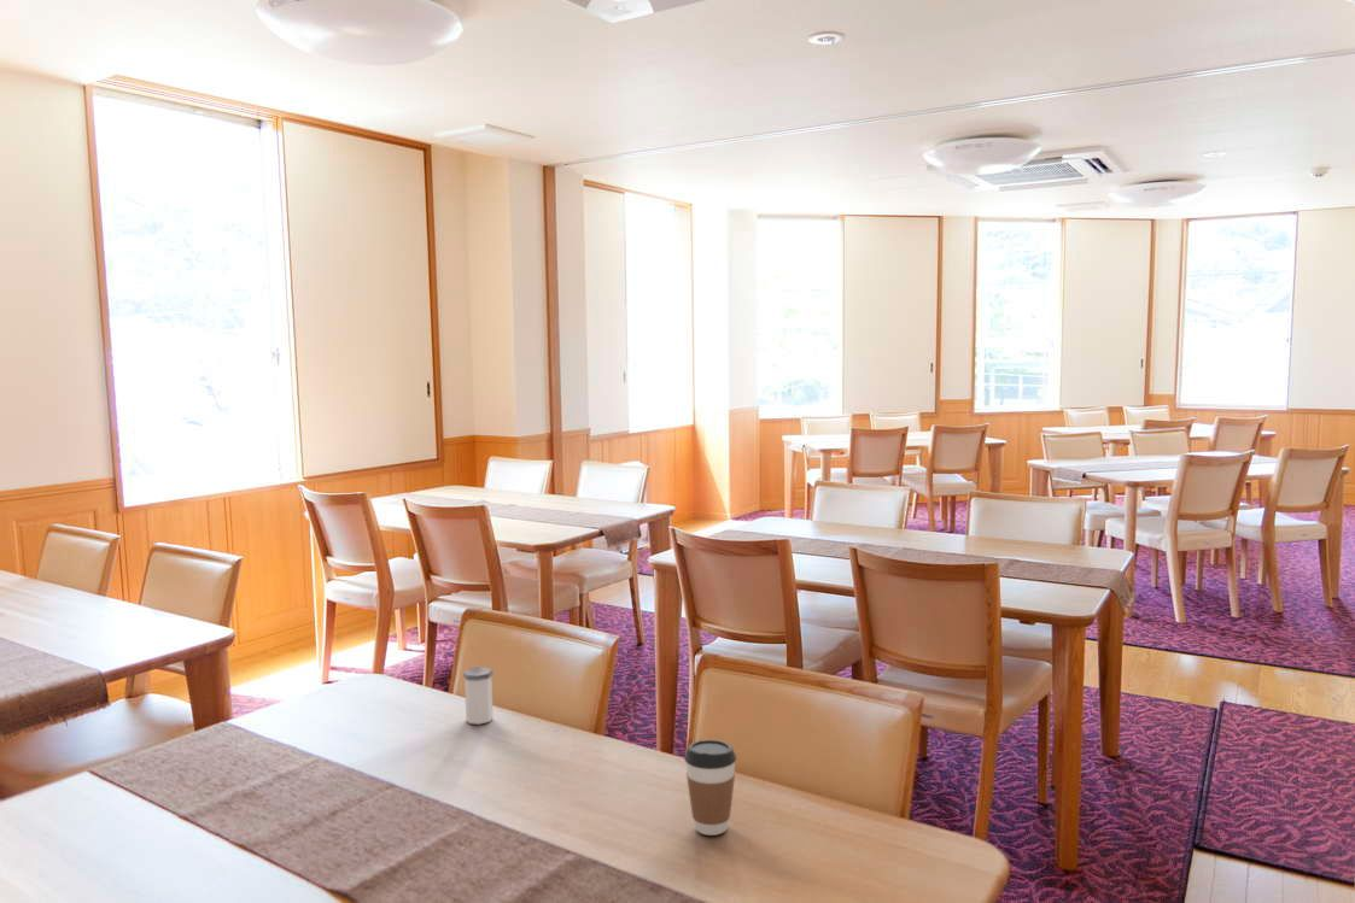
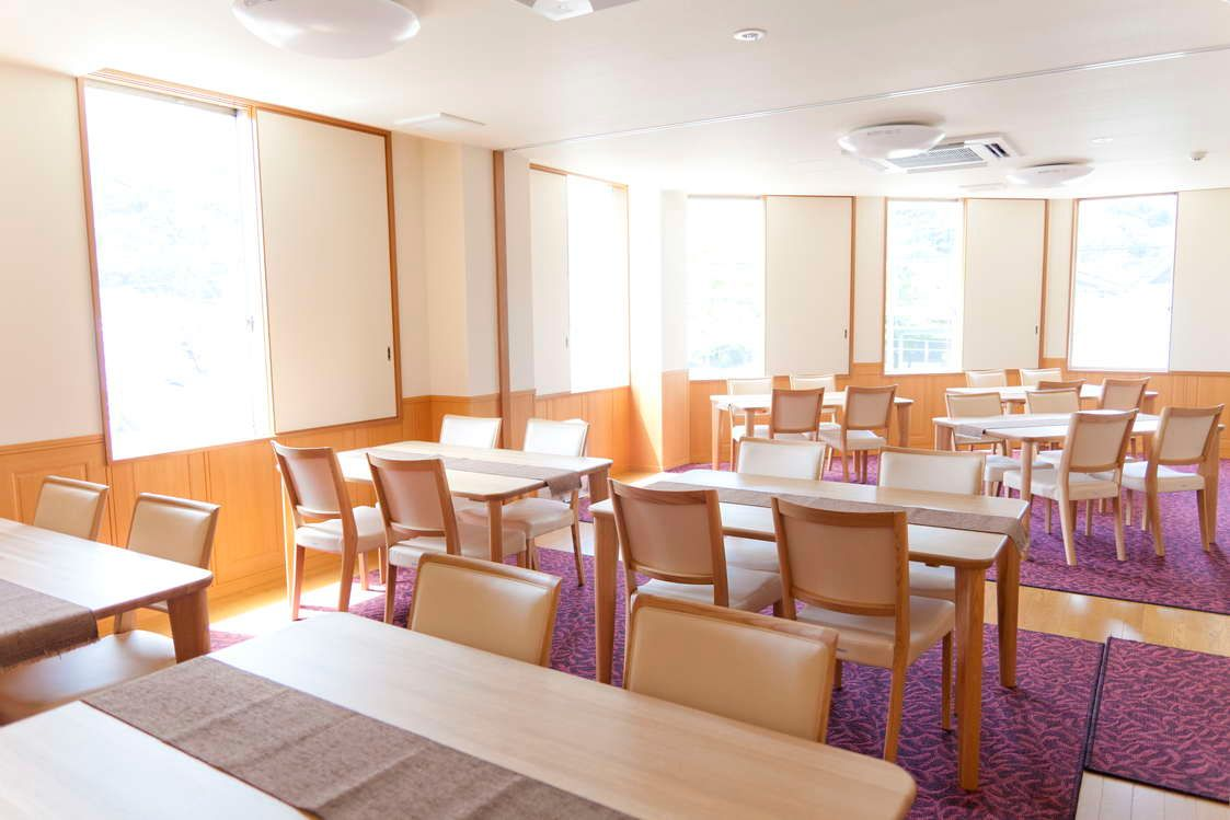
- coffee cup (711, 786)
- salt shaker (478, 694)
